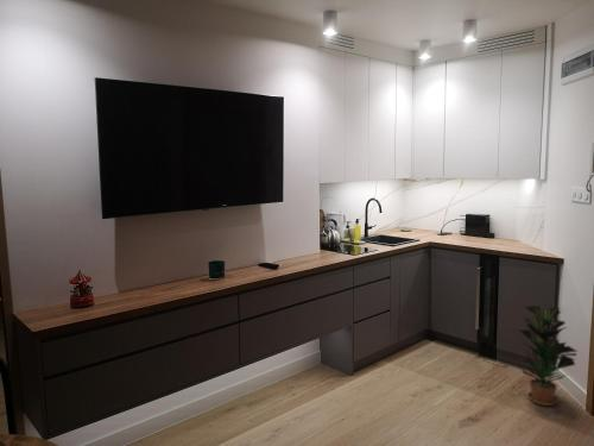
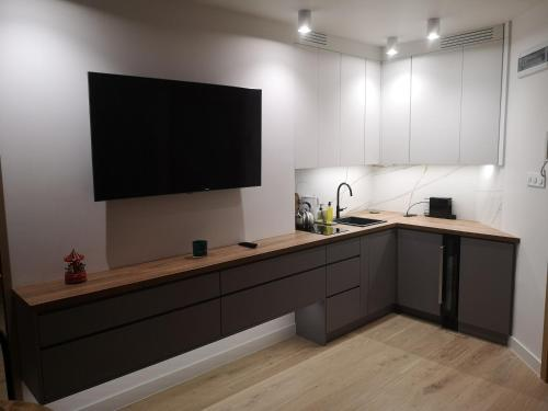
- potted plant (549, 354)
